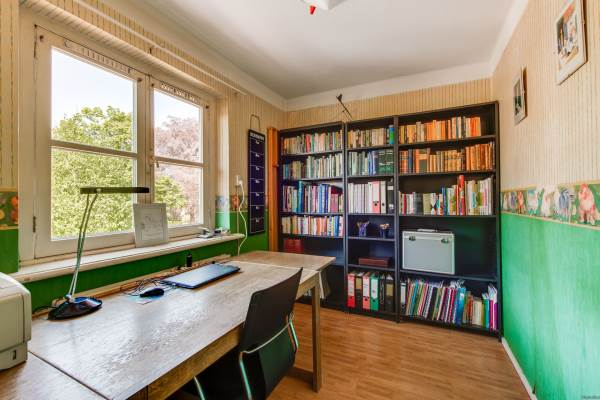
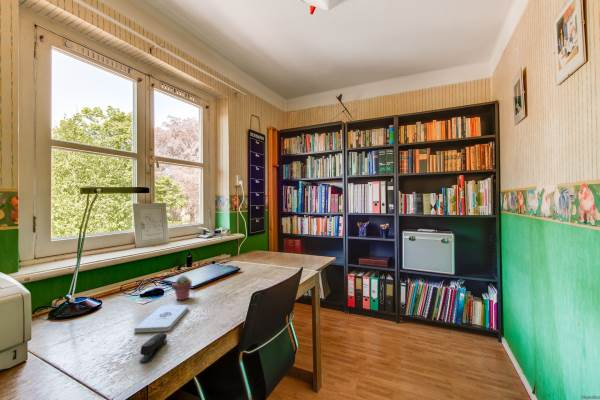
+ potted succulent (182, 286)
+ notepad (164, 317)
+ stapler (154, 343)
